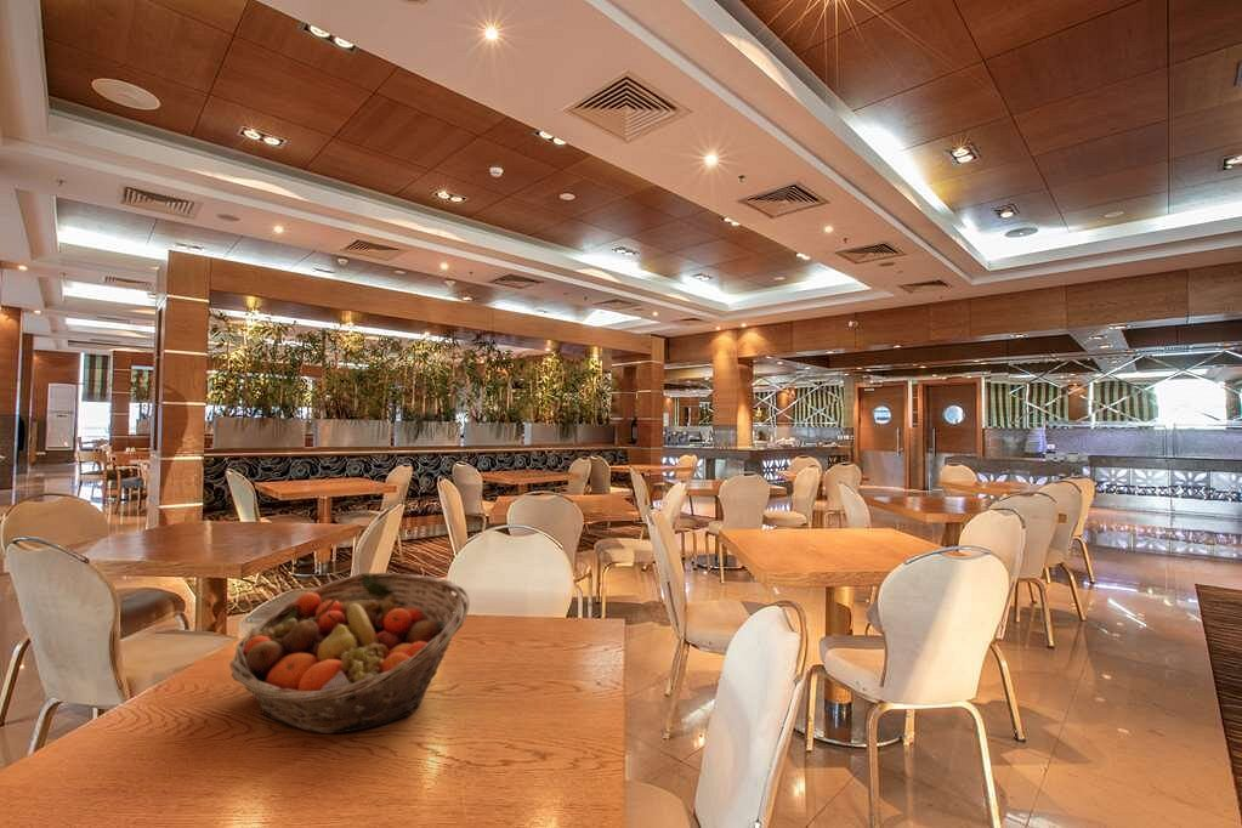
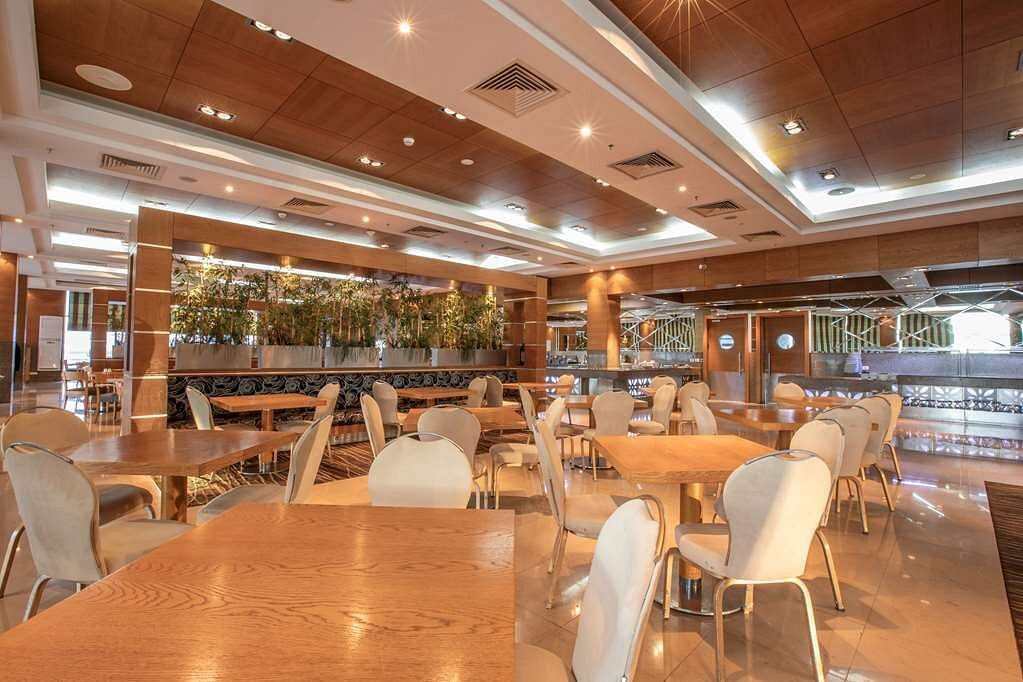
- fruit basket (355, 643)
